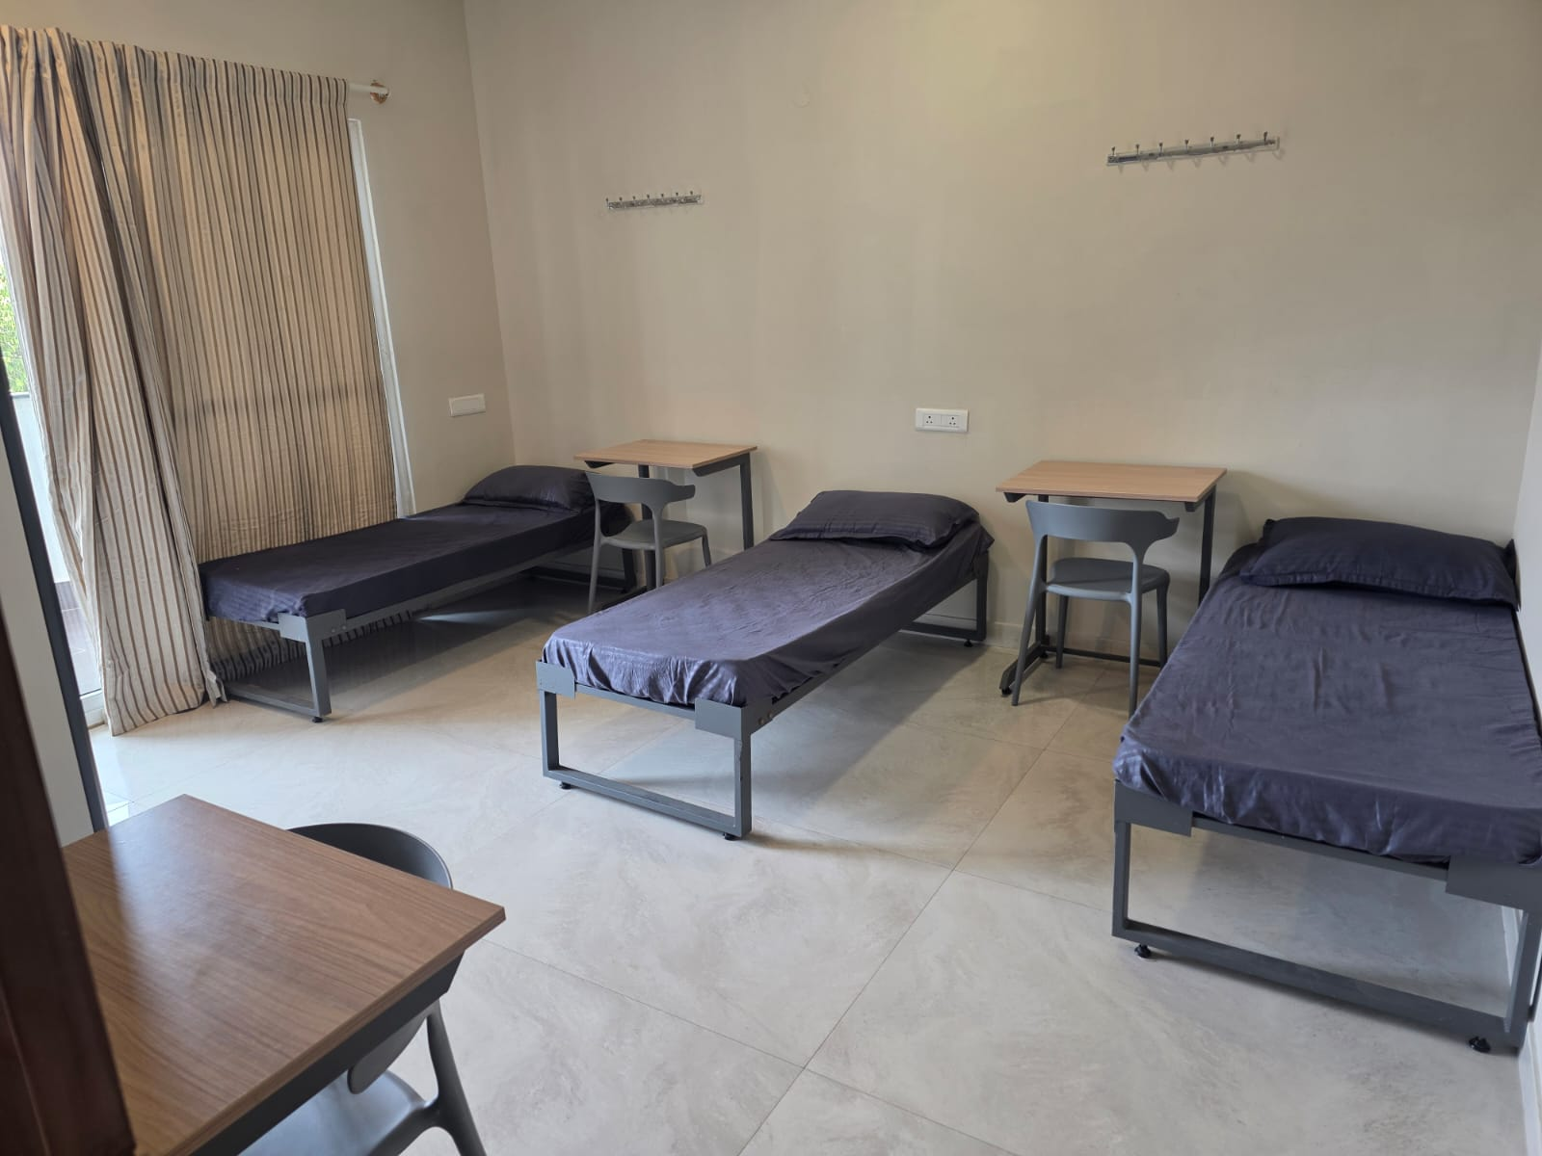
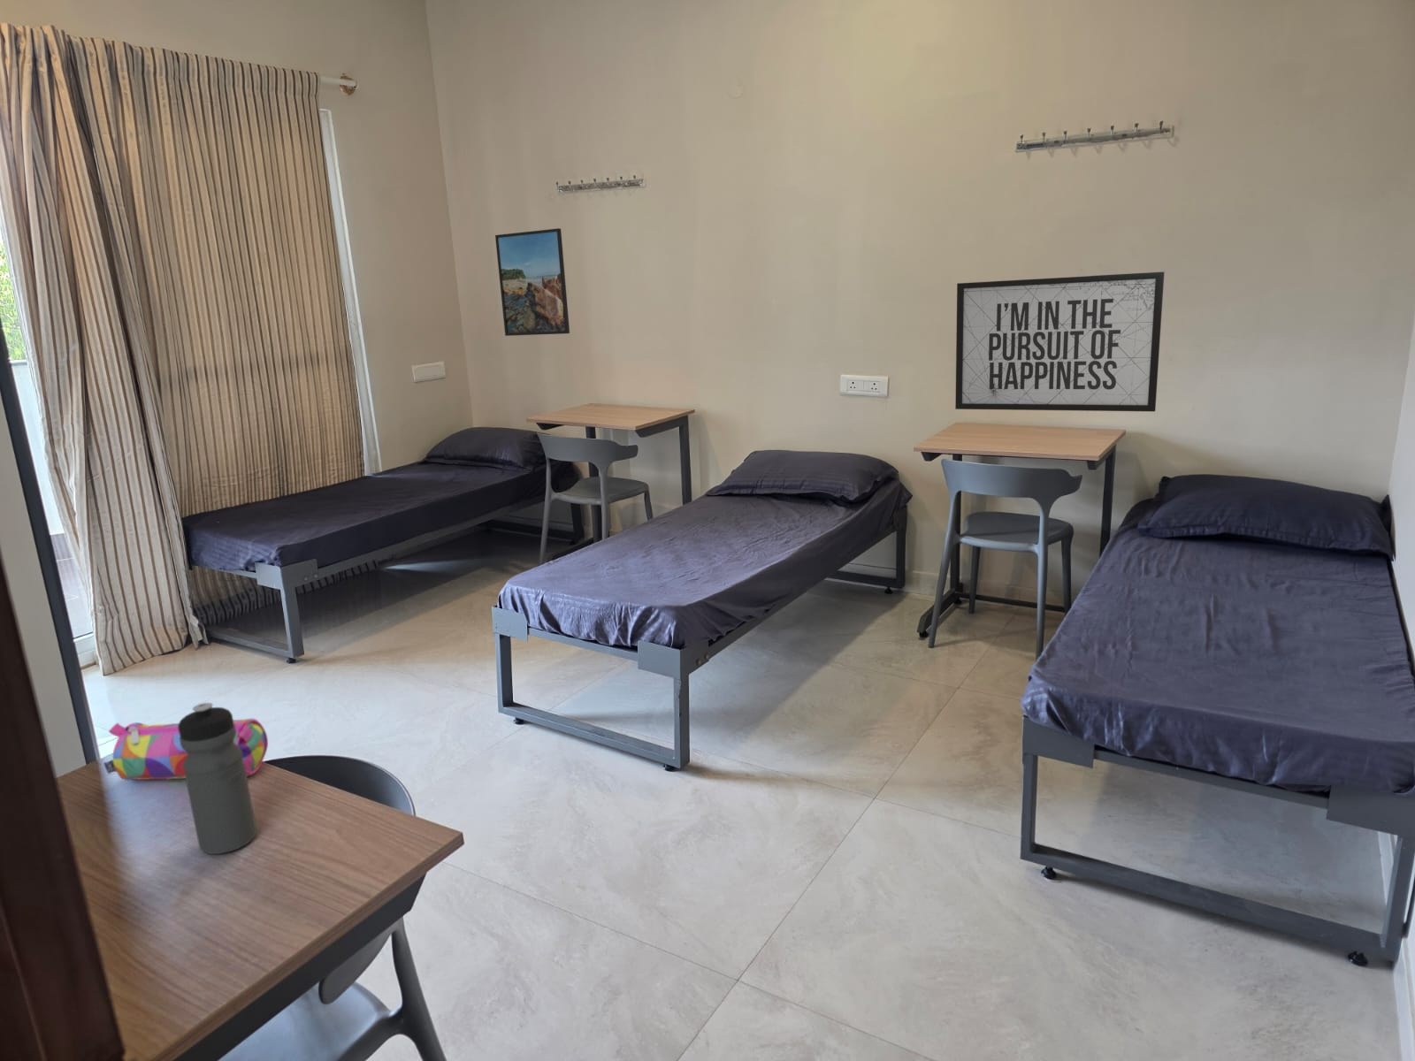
+ pencil case (186, 751)
+ mirror (1053, 344)
+ water bottle (216, 773)
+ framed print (531, 284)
